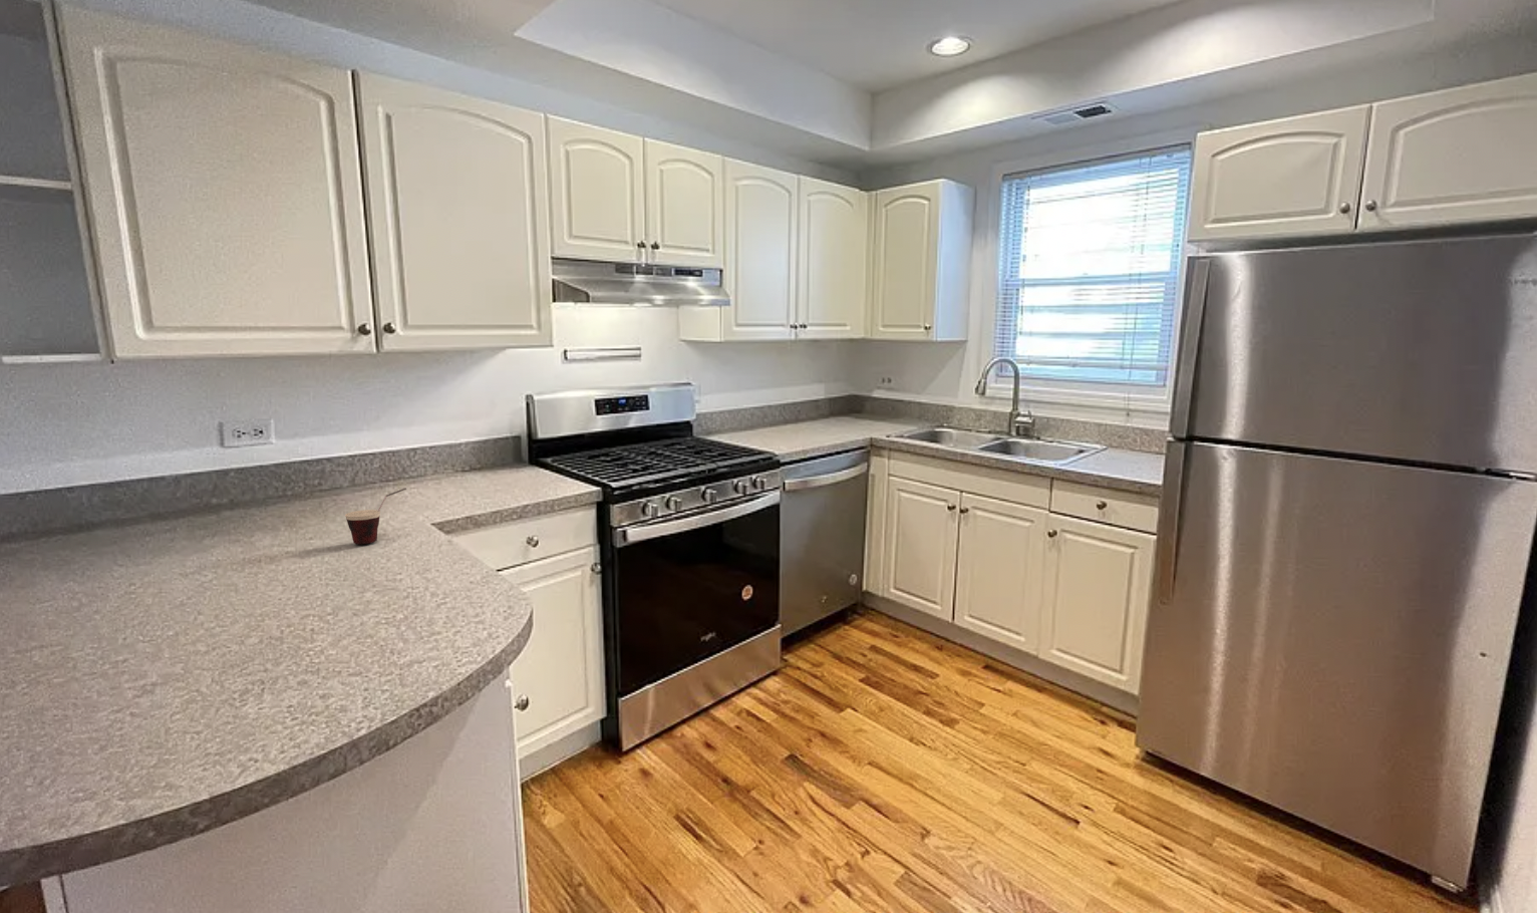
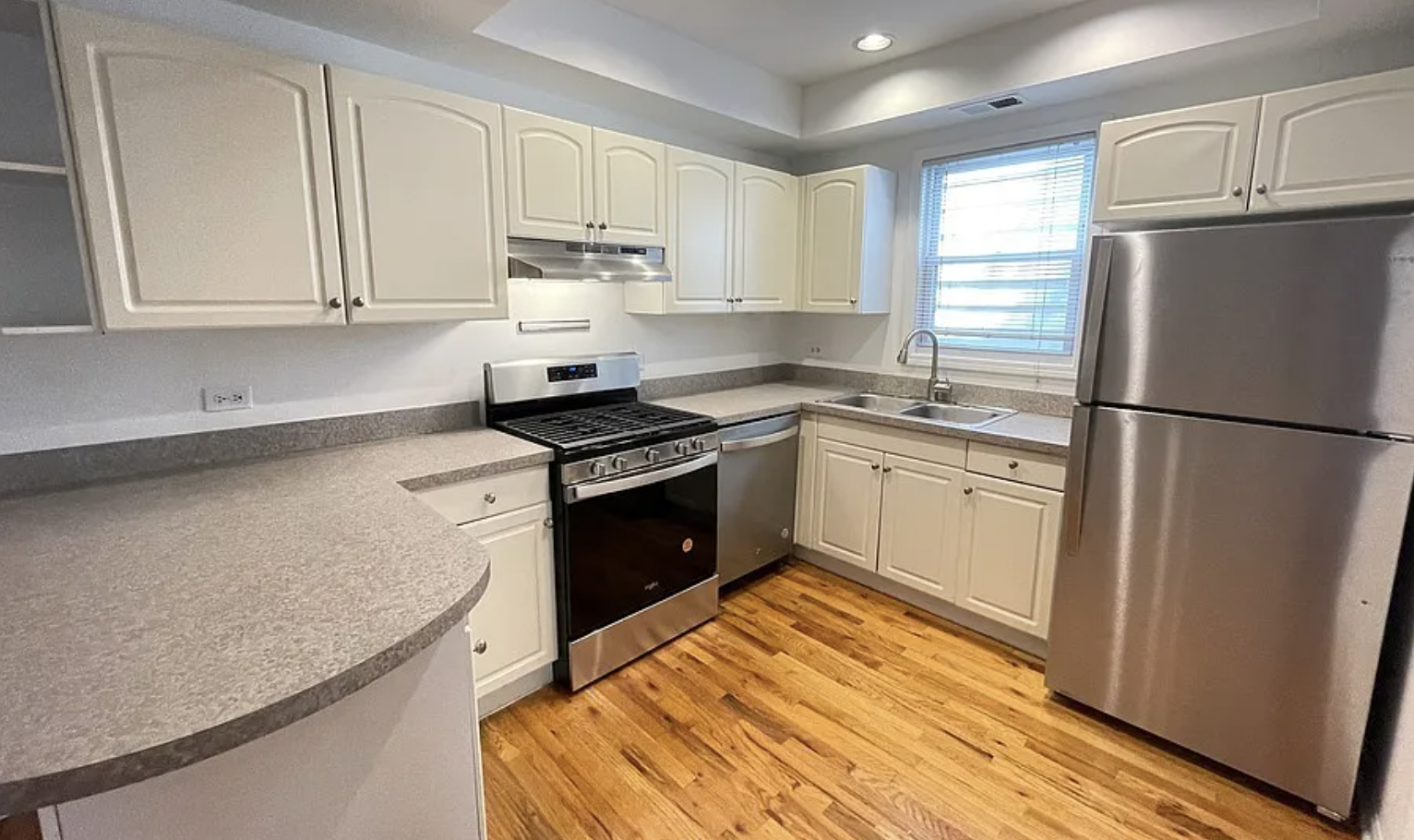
- cup (377, 515)
